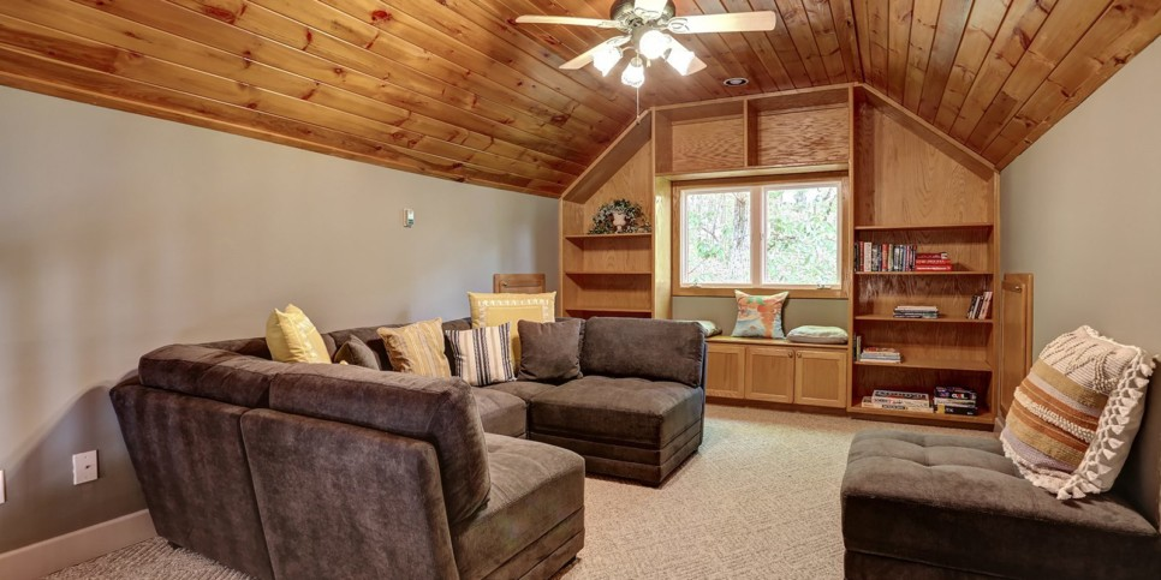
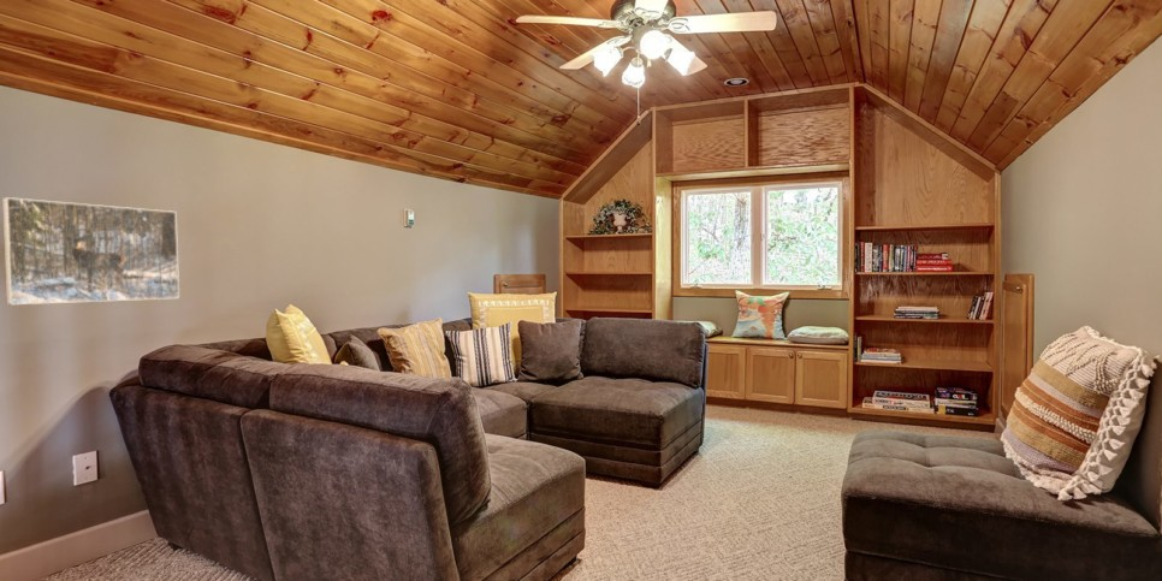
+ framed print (100, 253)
